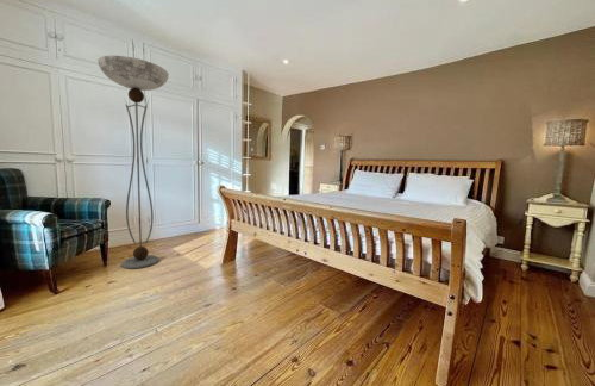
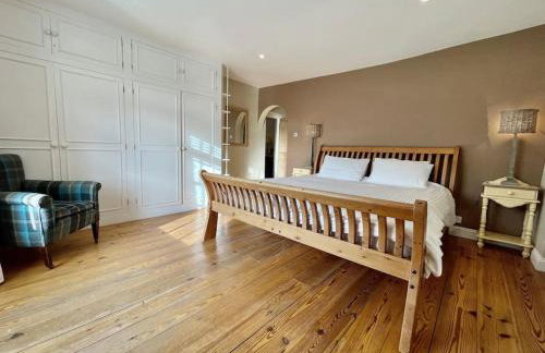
- floor lamp (138, 168)
